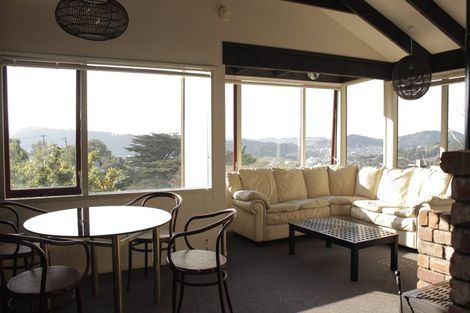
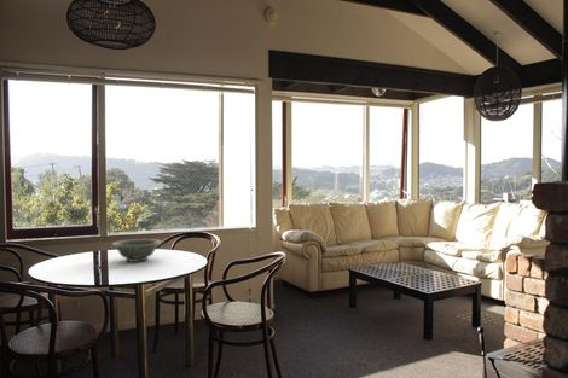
+ decorative bowl (137, 250)
